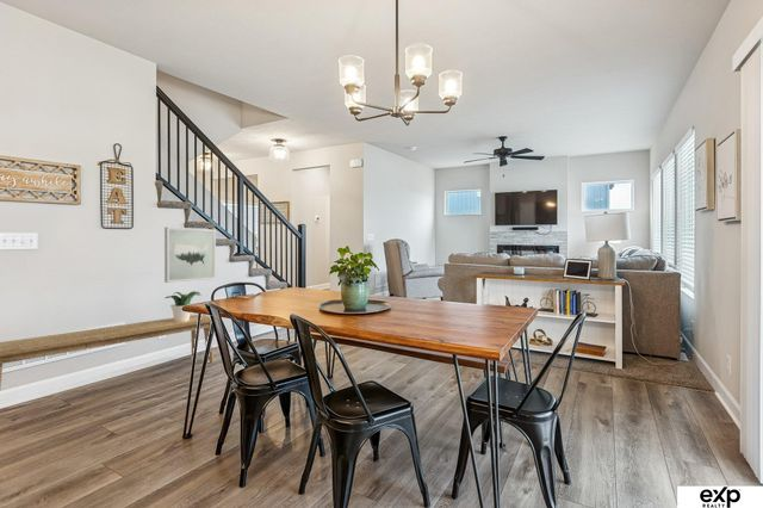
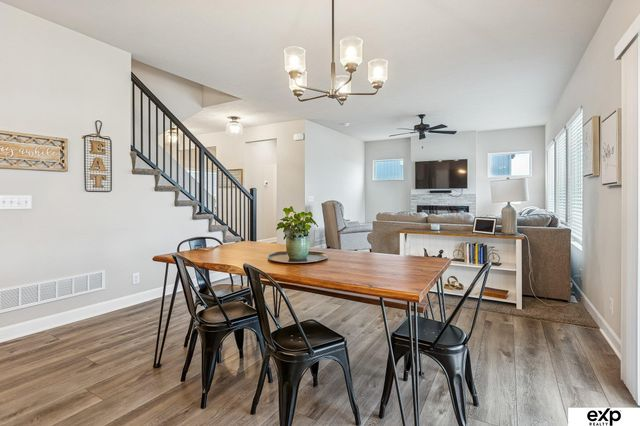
- wall art (191, 254)
- bench (113, 343)
- potted plant (185, 304)
